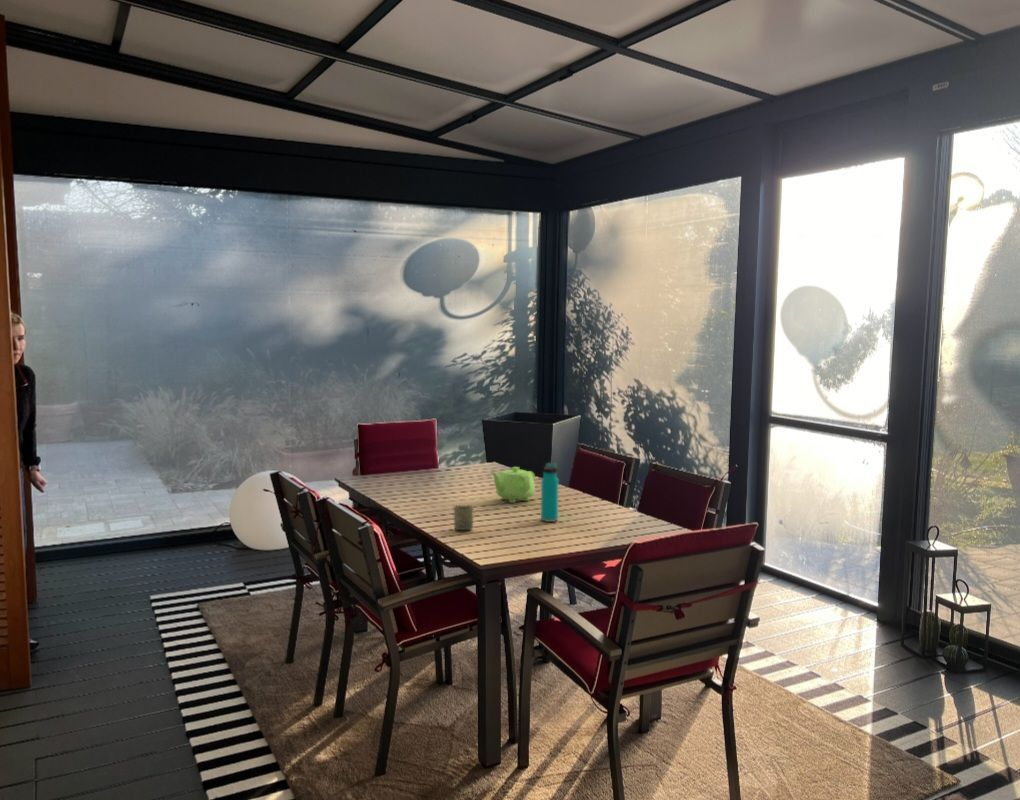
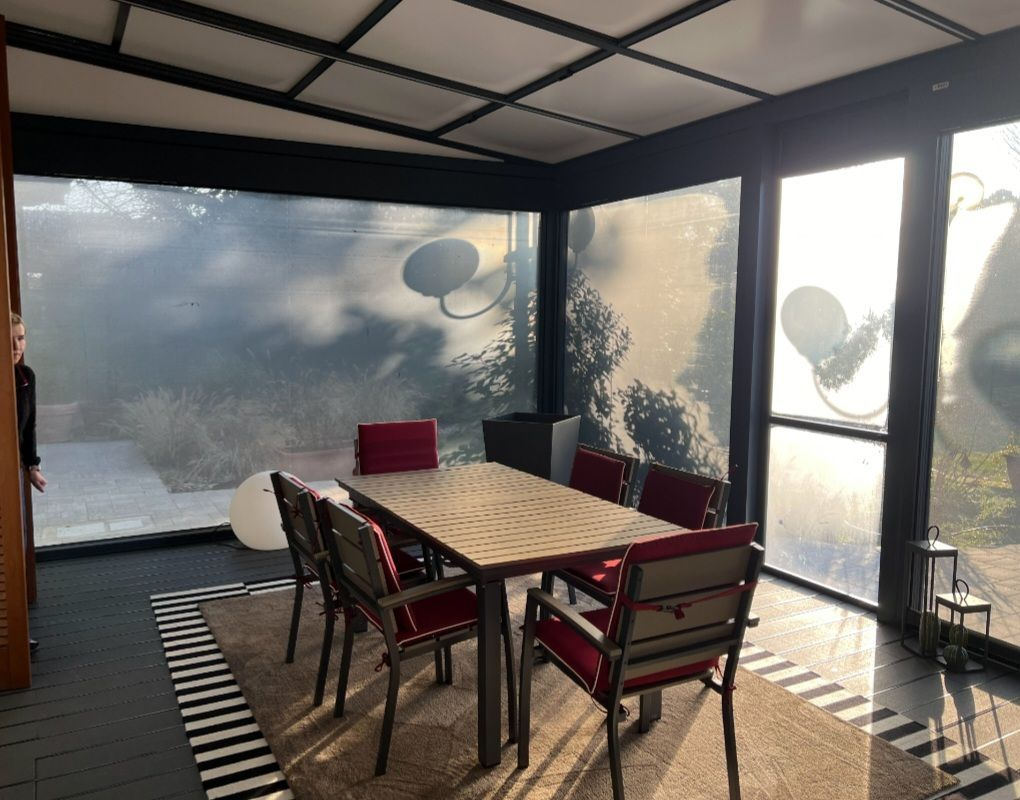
- water bottle (549, 491)
- teapot (511, 483)
- cup (463, 517)
